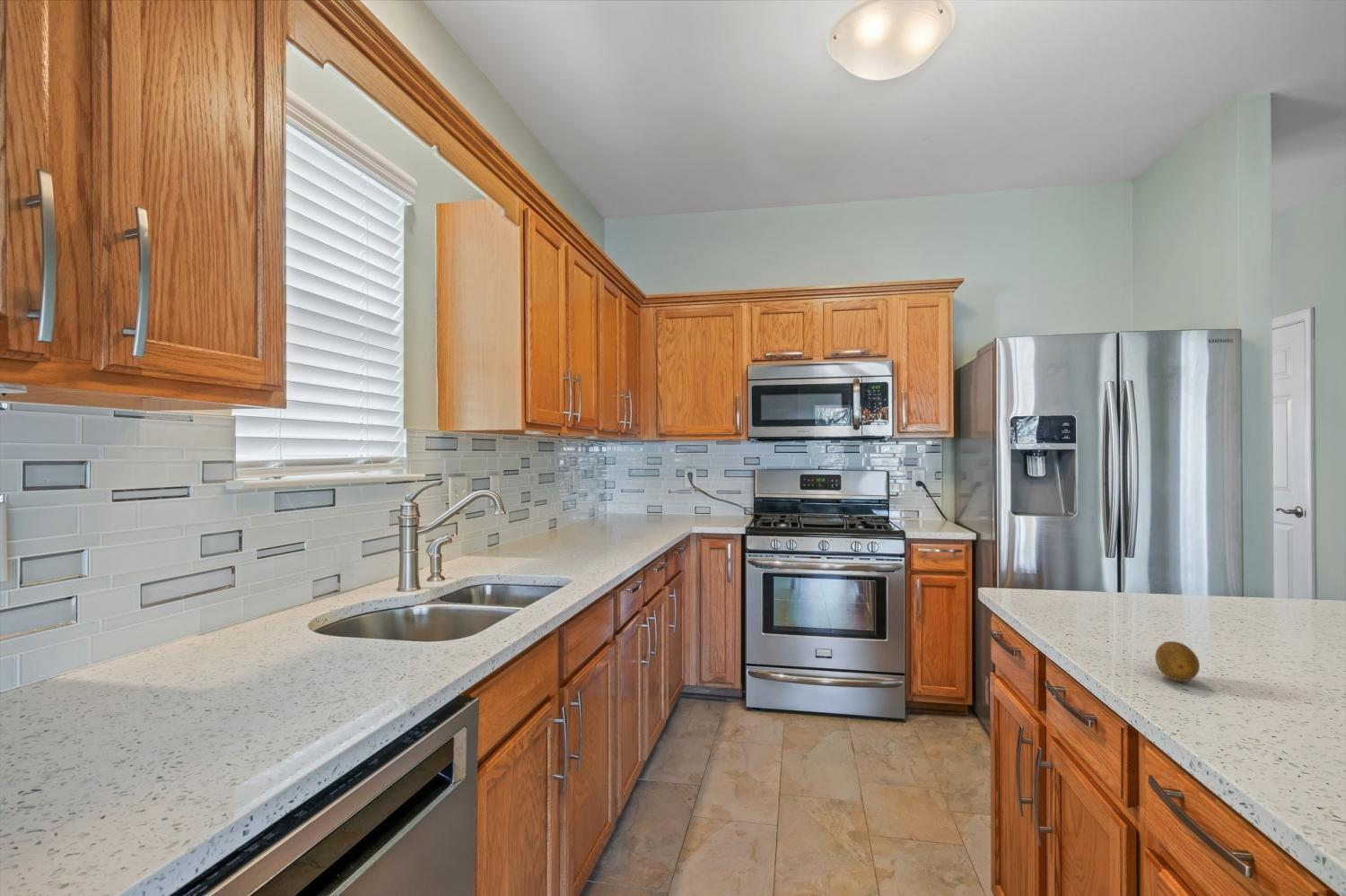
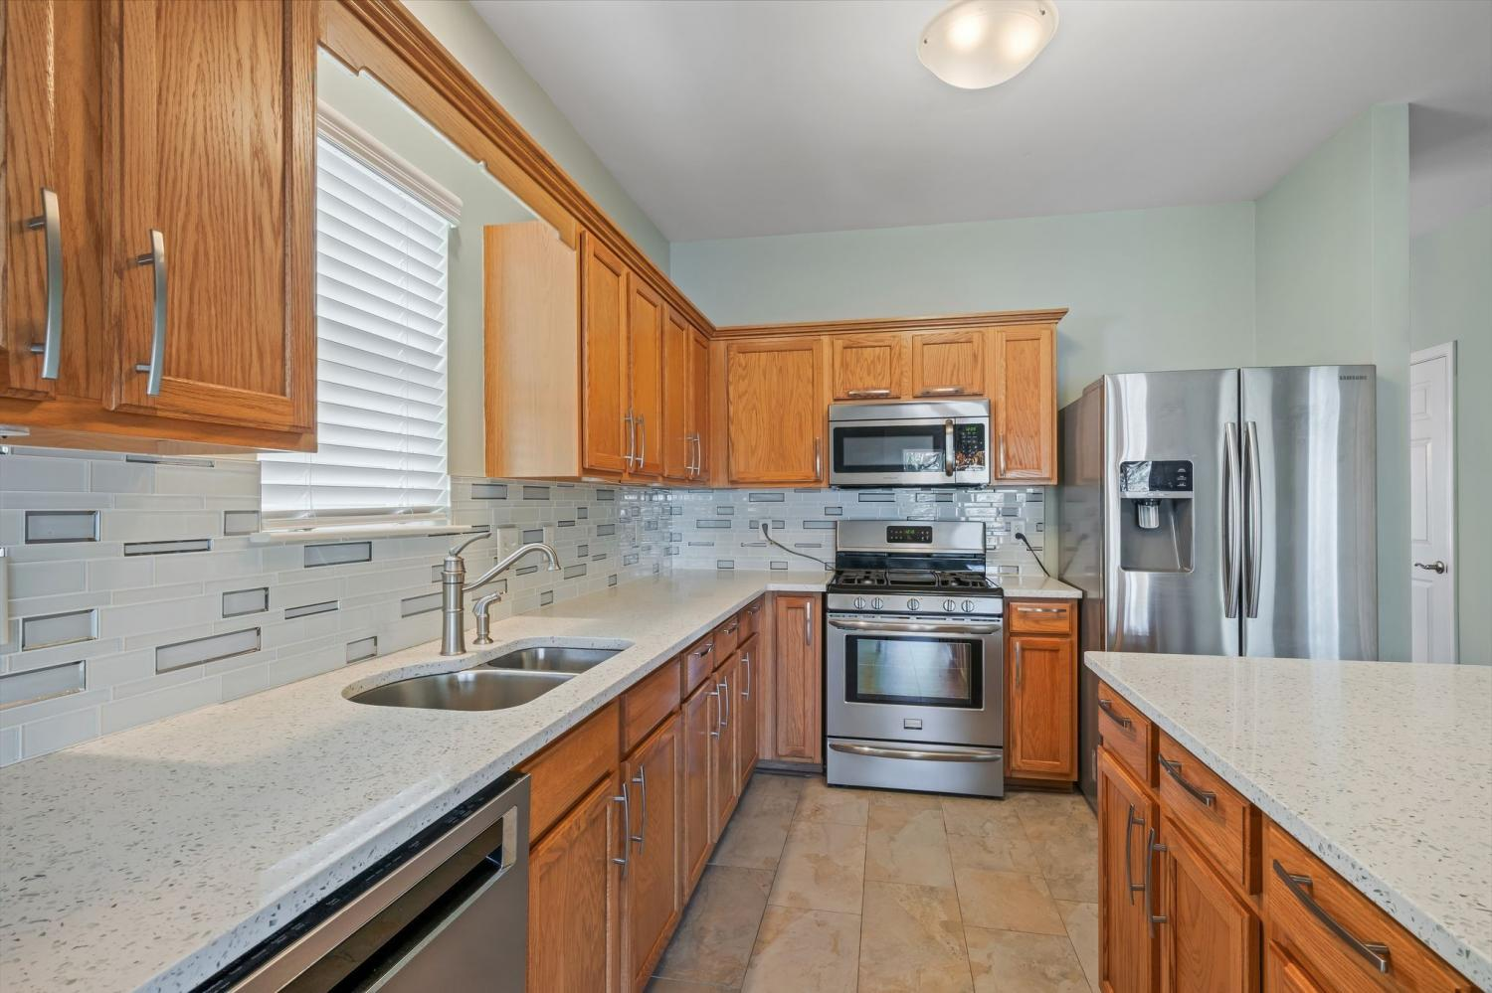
- fruit (1176, 661)
